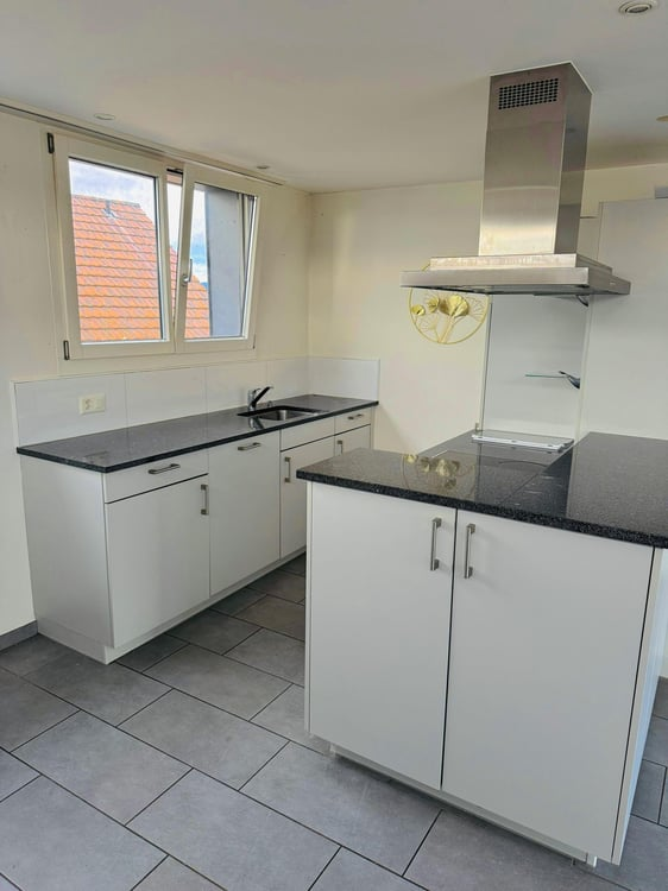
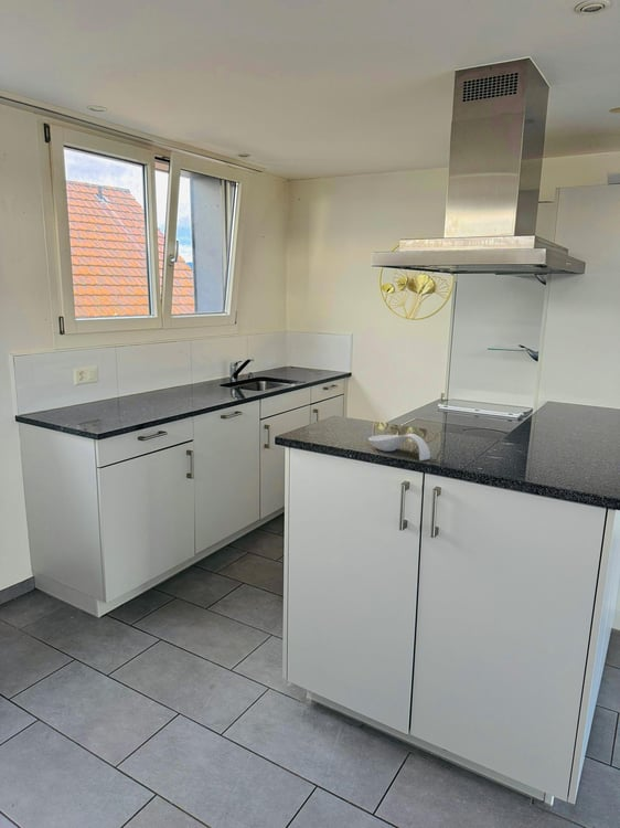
+ spoon rest (398, 442)
